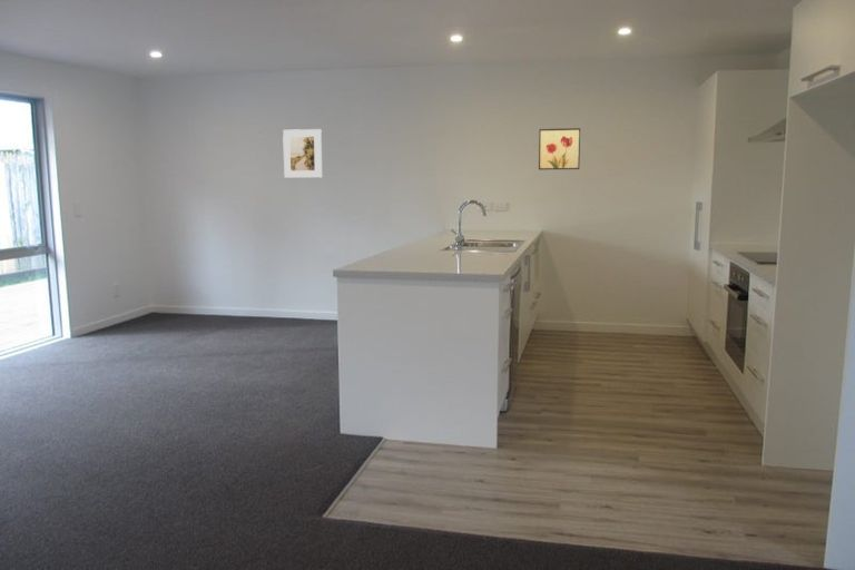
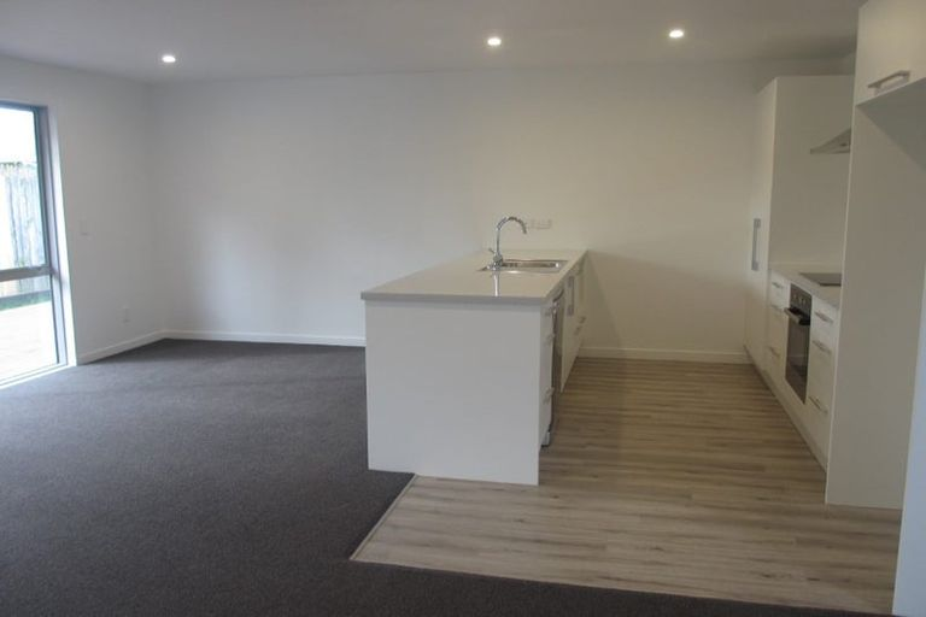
- wall art (559, 149)
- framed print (302, 154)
